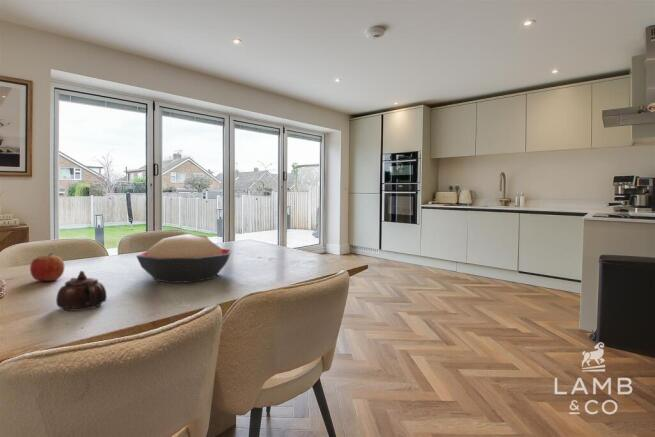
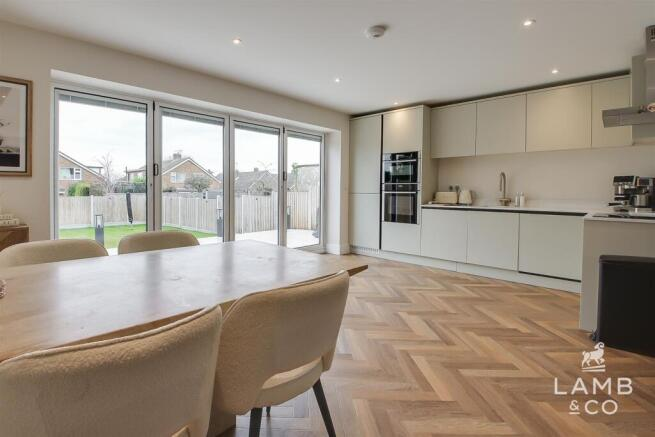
- apple (47, 266)
- decorative bowl (187, 255)
- teapot (82, 289)
